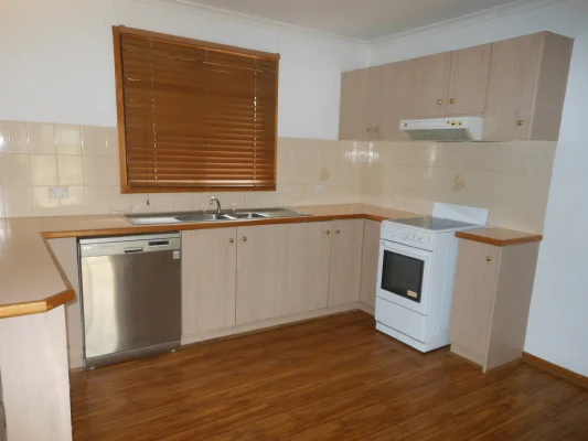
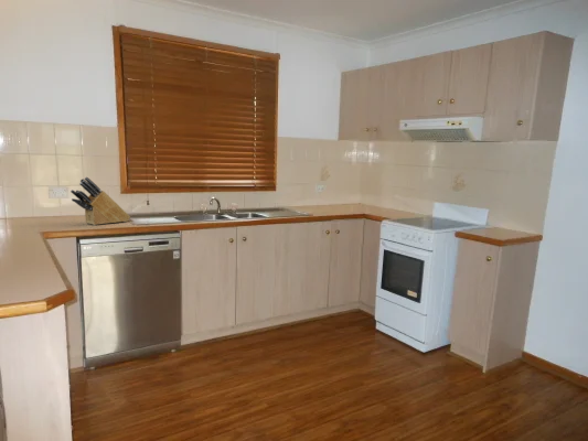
+ knife block (100, 200)
